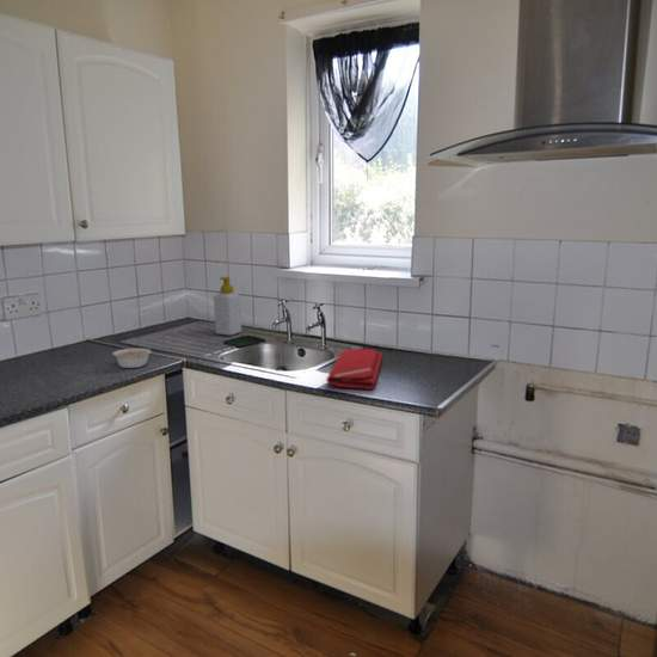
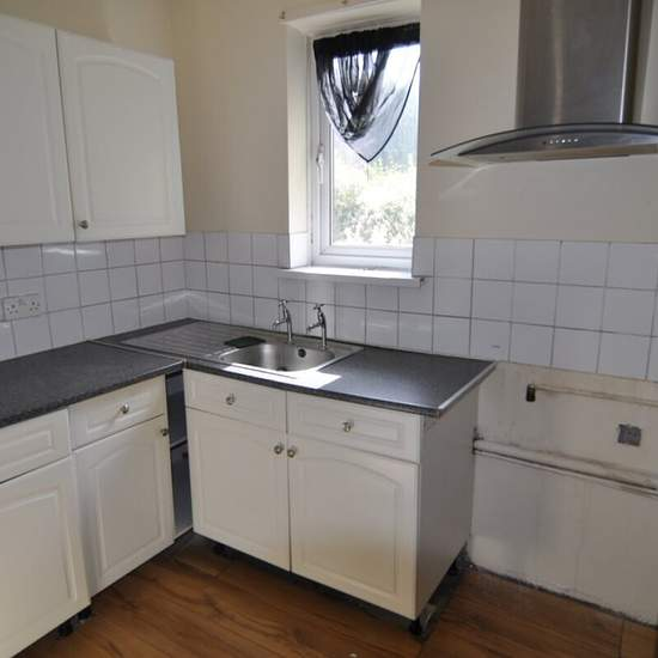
- soap bottle (227, 305)
- dish drying mat (356, 366)
- legume (133, 357)
